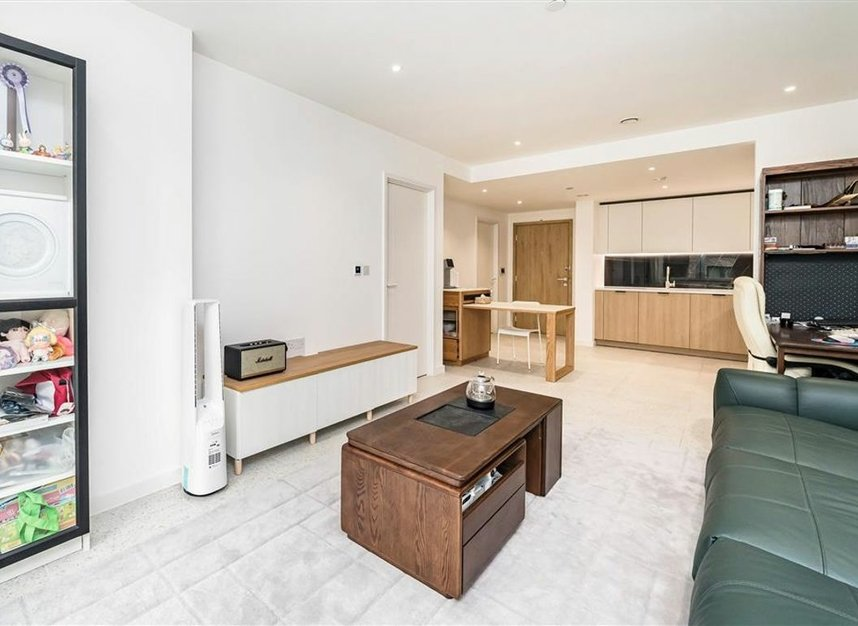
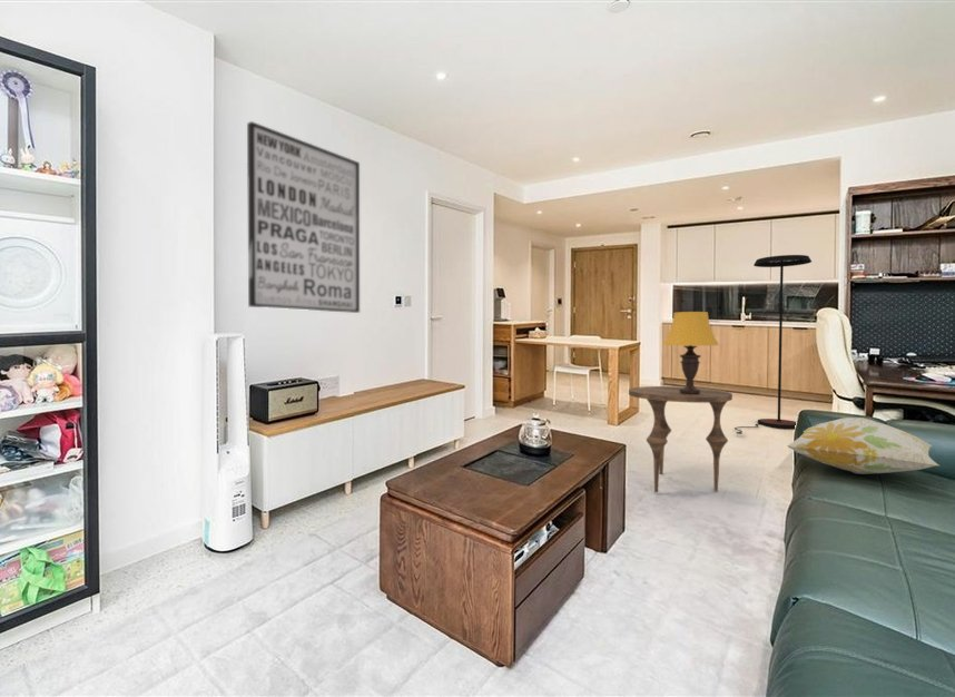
+ side table (670, 431)
+ table lamp (690, 352)
+ floor lamp (779, 342)
+ decorative pillow (859, 445)
+ wall art (308, 227)
